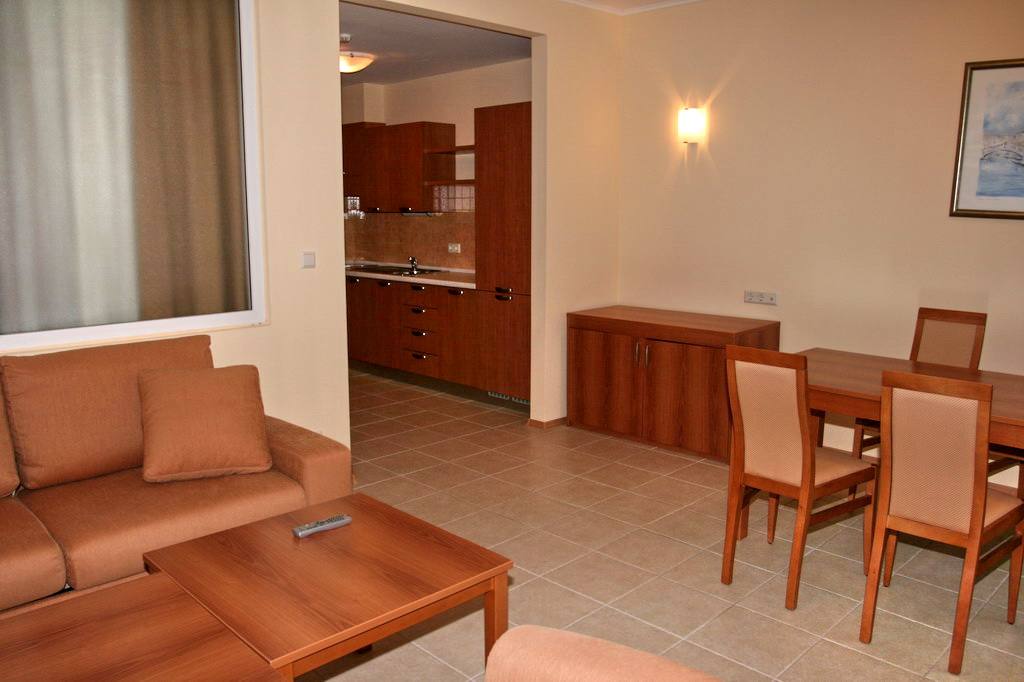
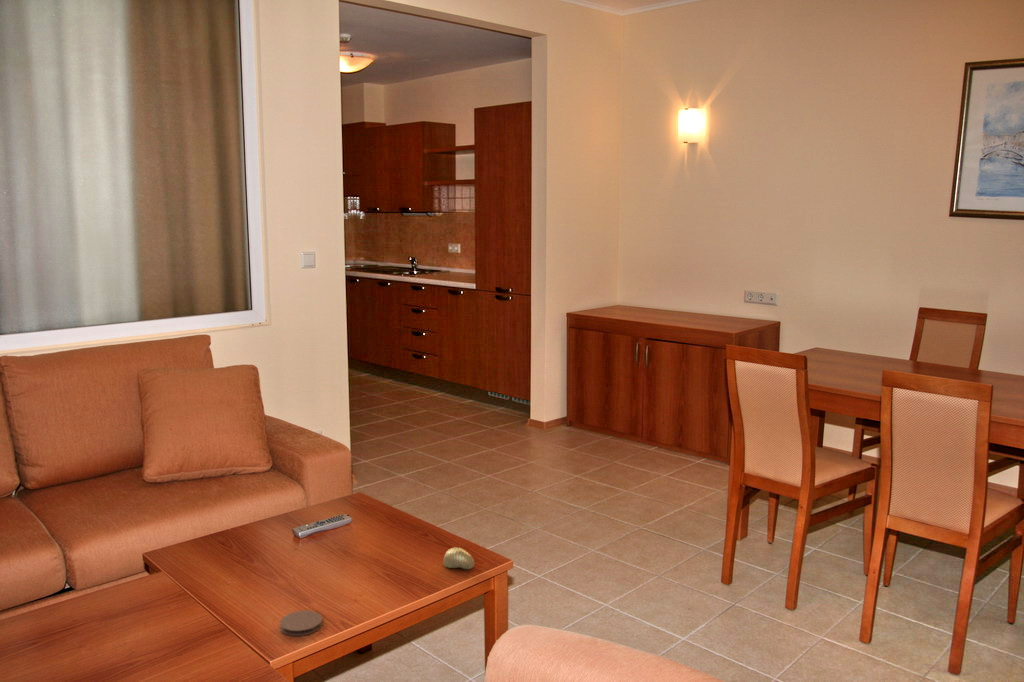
+ coaster (301, 622)
+ decorative egg (458, 556)
